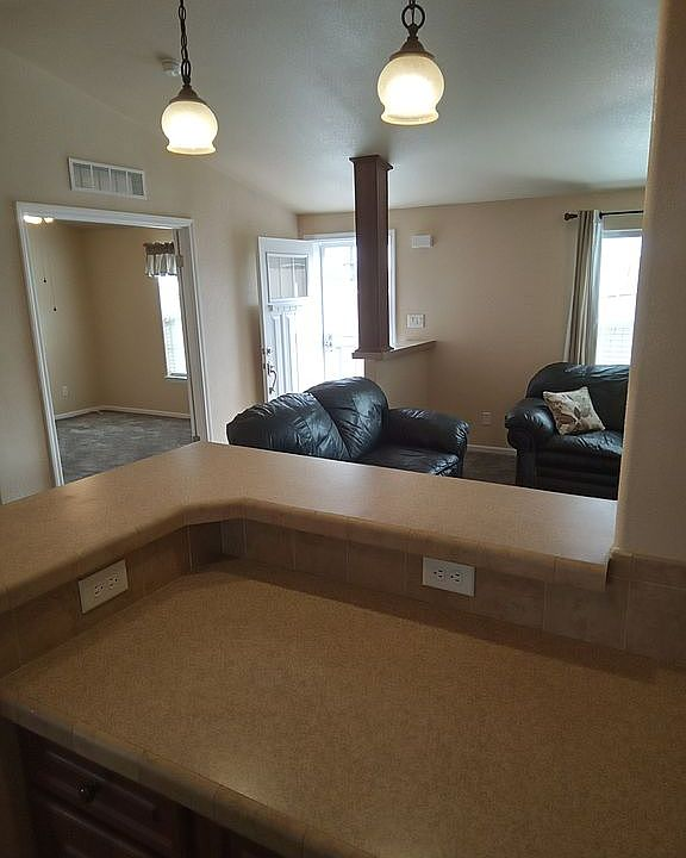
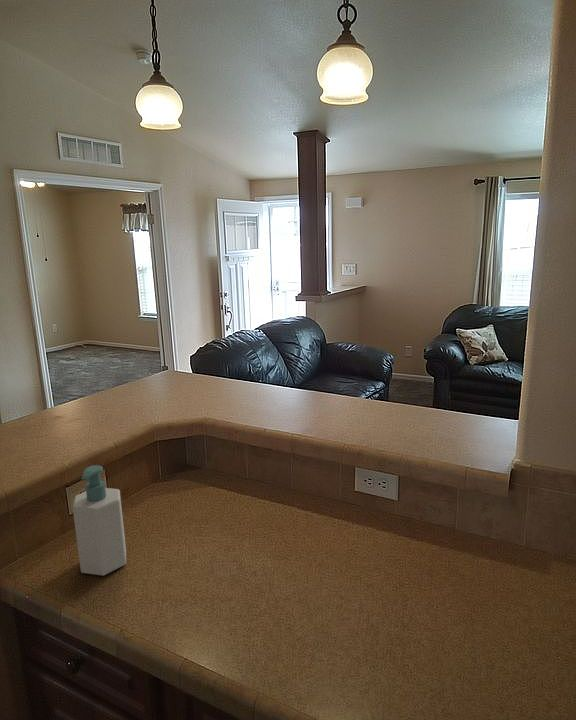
+ soap bottle (99, 516)
